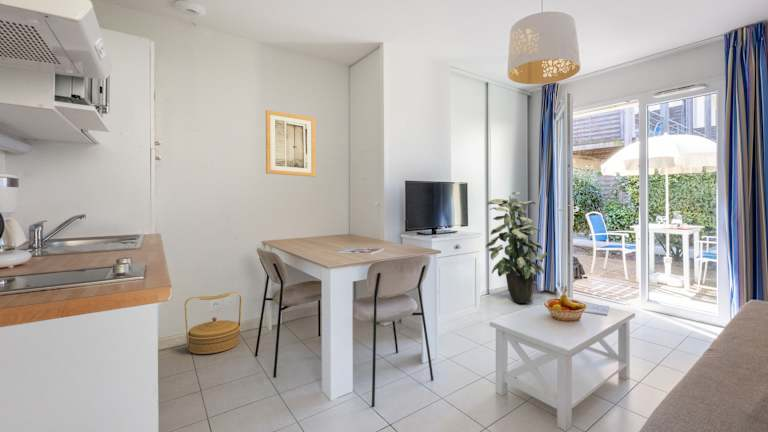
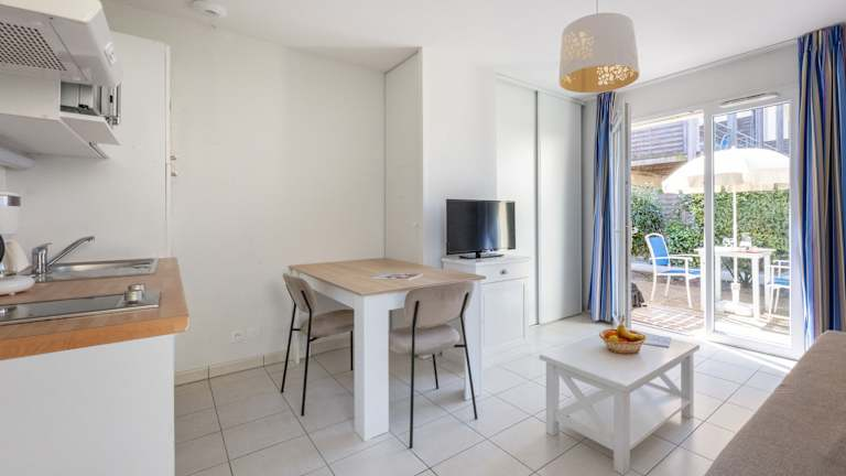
- indoor plant (514, 247)
- woven basket (214, 320)
- wall art (291, 144)
